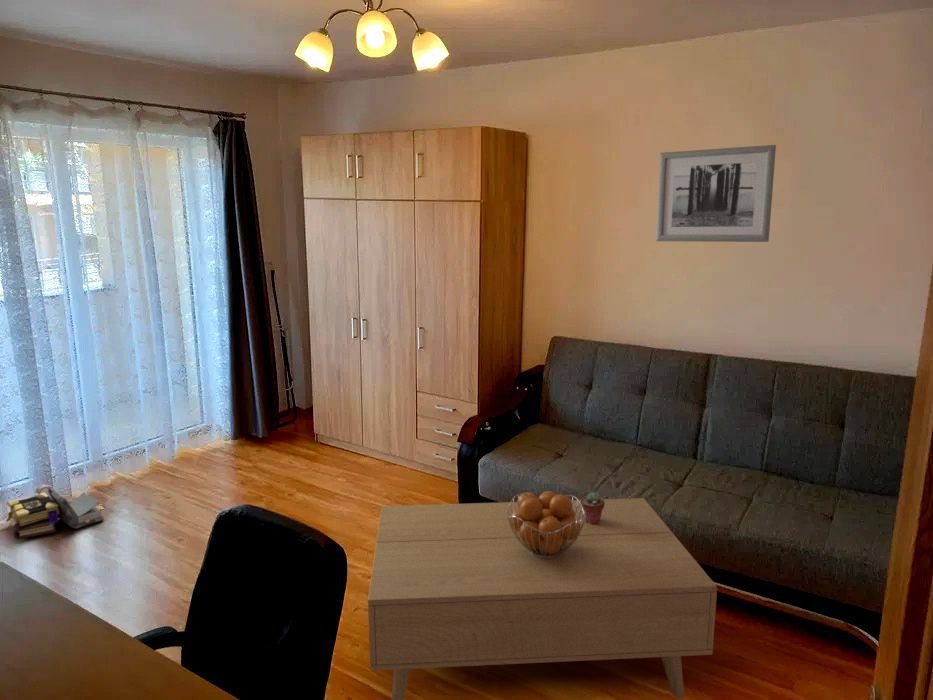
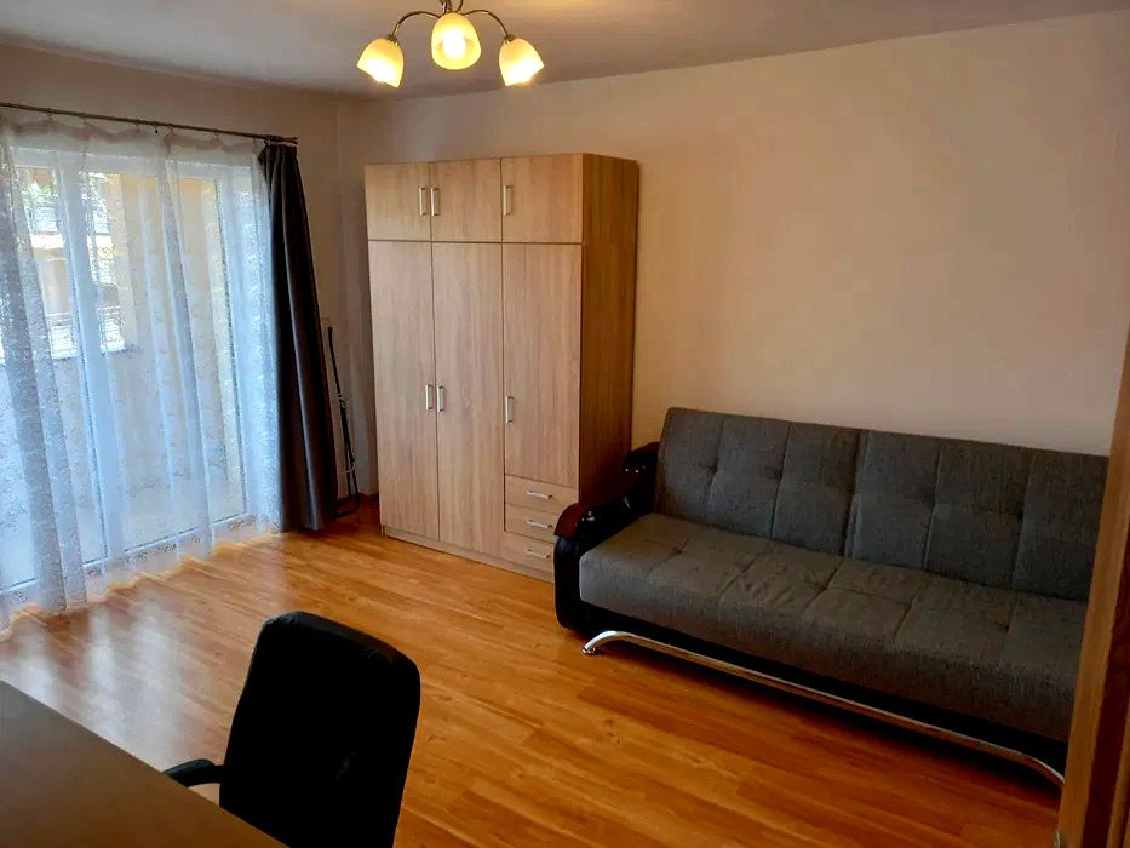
- fruit basket (546, 522)
- wall art (712, 195)
- coffee table (526, 596)
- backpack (56, 503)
- potted succulent (592, 505)
